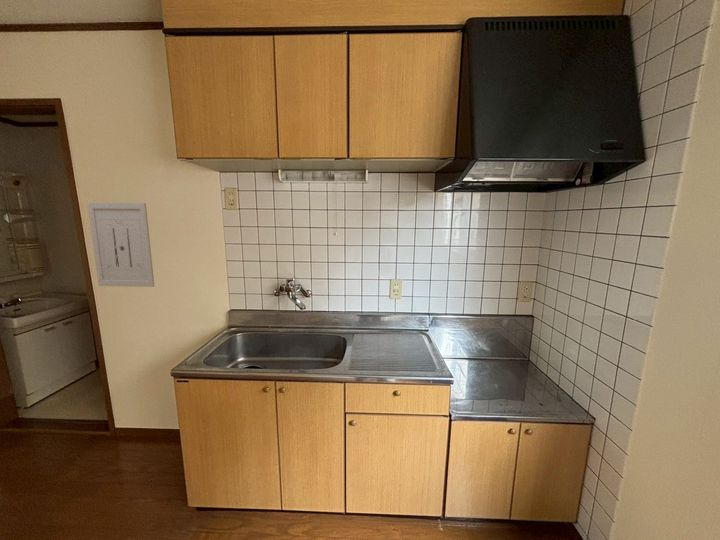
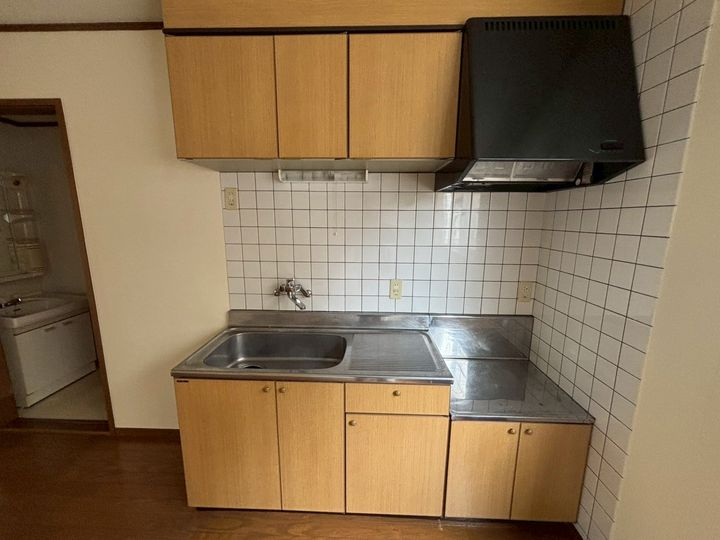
- wall art (121, 245)
